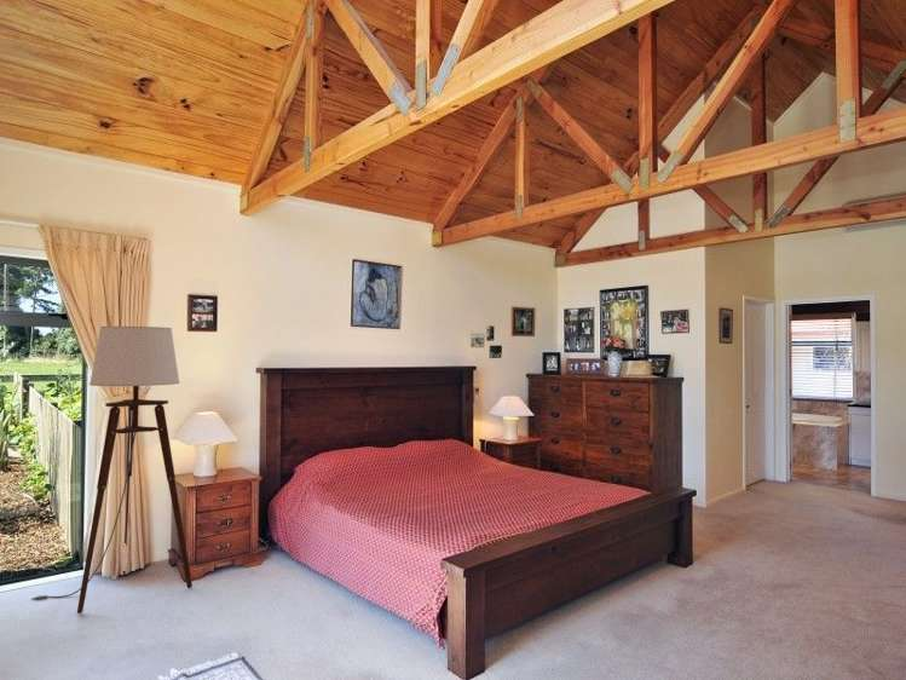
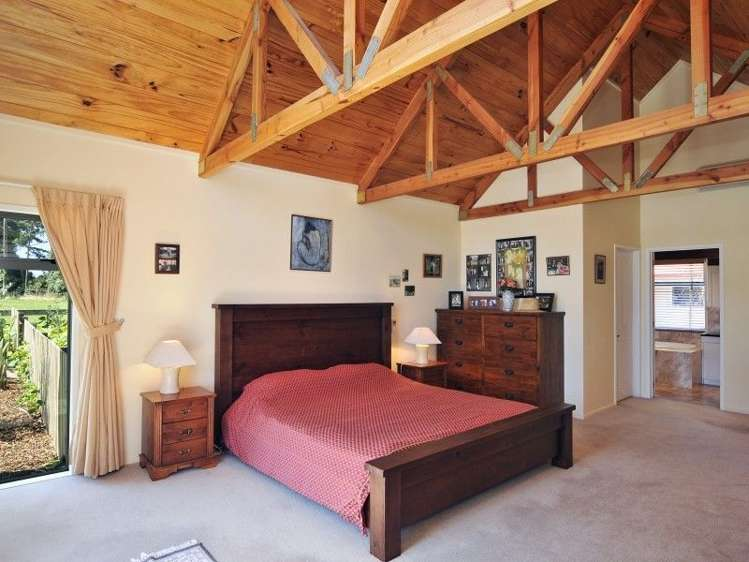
- floor lamp (111, 456)
